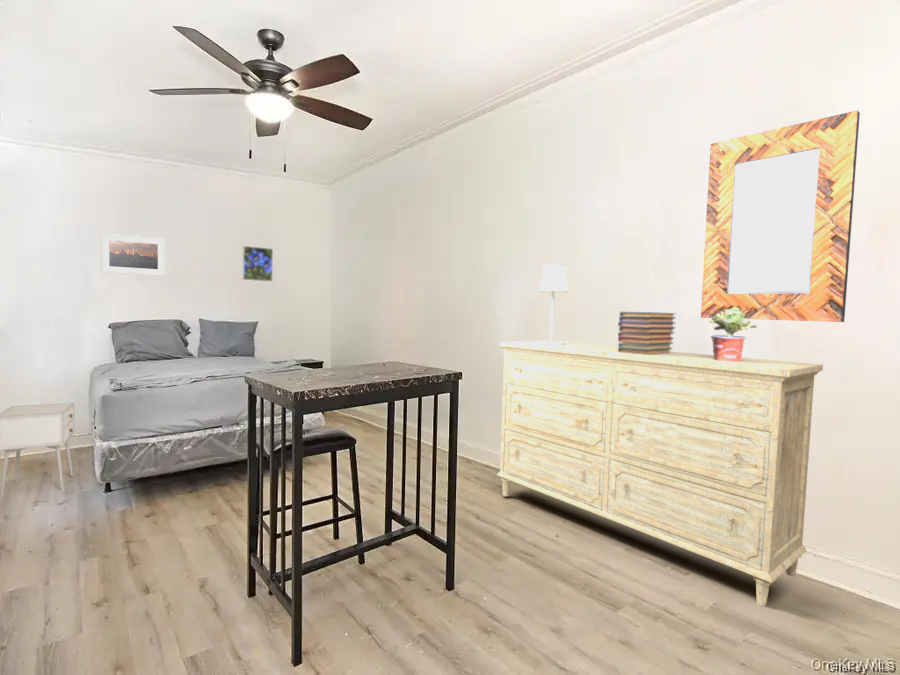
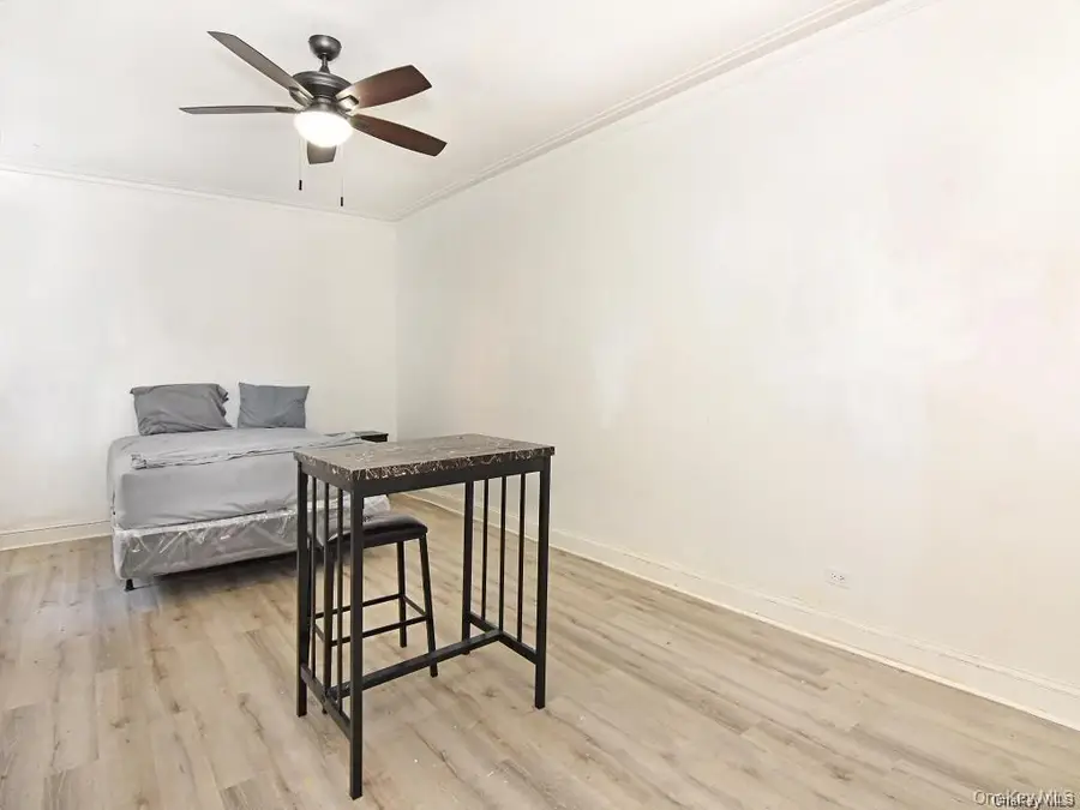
- table lamp (552, 304)
- nightstand (39, 446)
- book stack (646, 332)
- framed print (134, 254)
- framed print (257, 264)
- potted plant (732, 333)
- dresser (628, 441)
- home mirror (771, 225)
